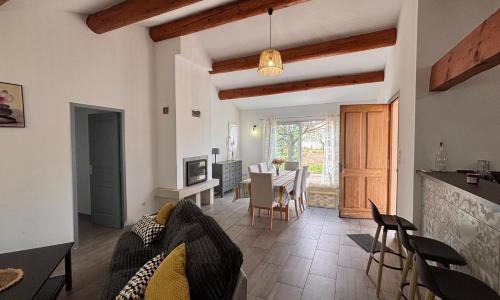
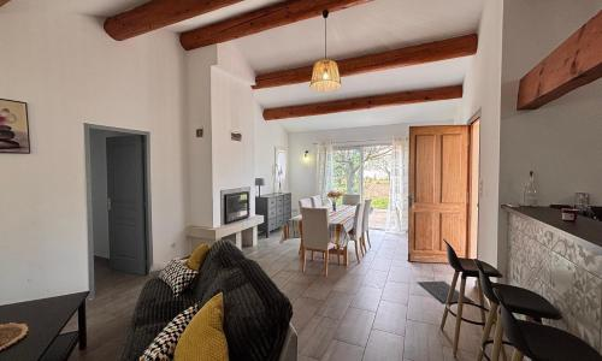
- basket (322, 194)
